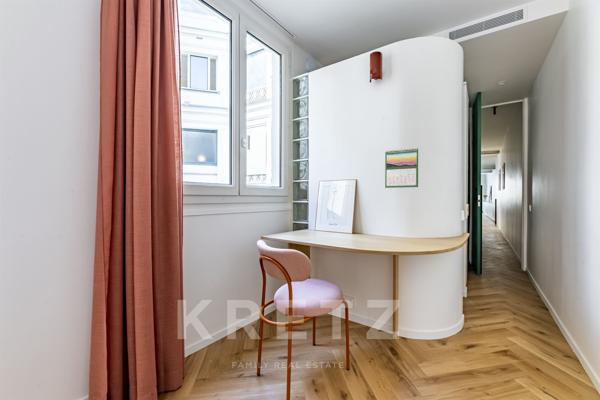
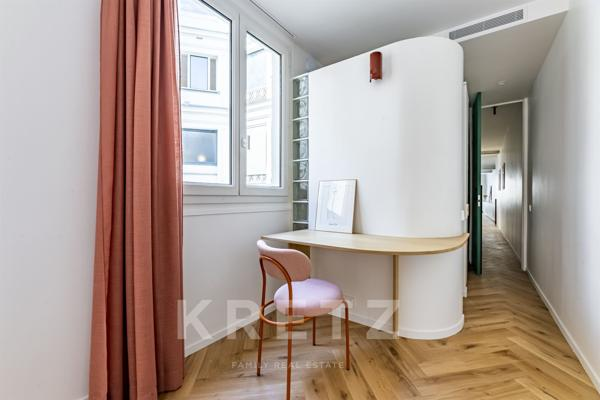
- calendar (401, 168)
